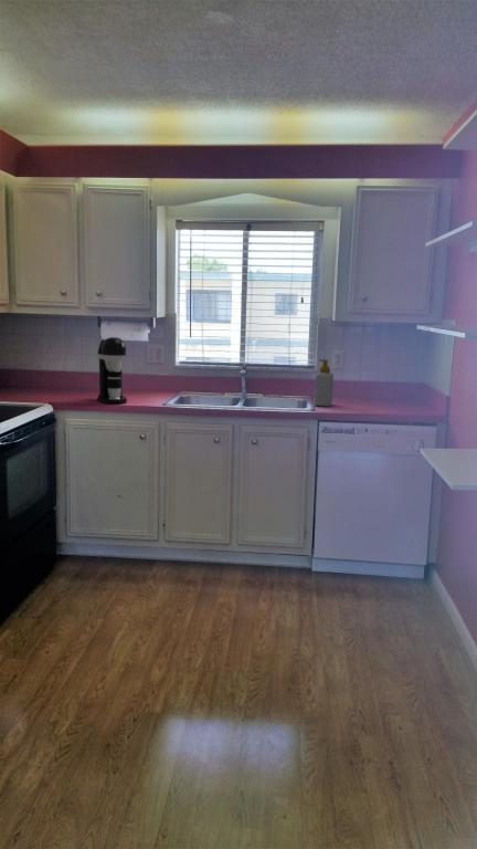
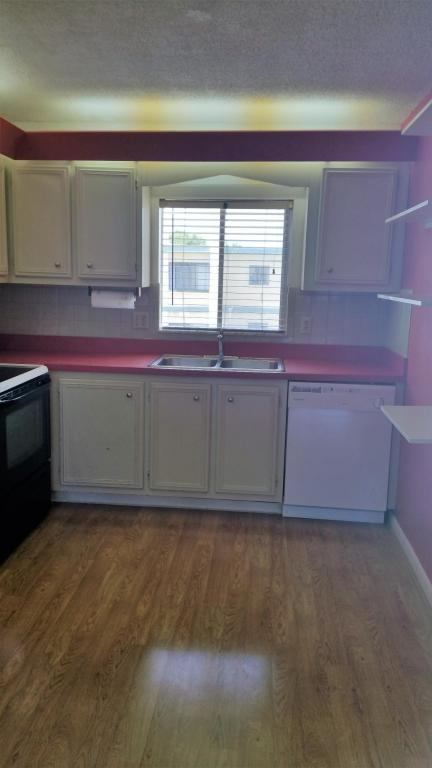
- coffee maker (112, 369)
- soap bottle (324, 382)
